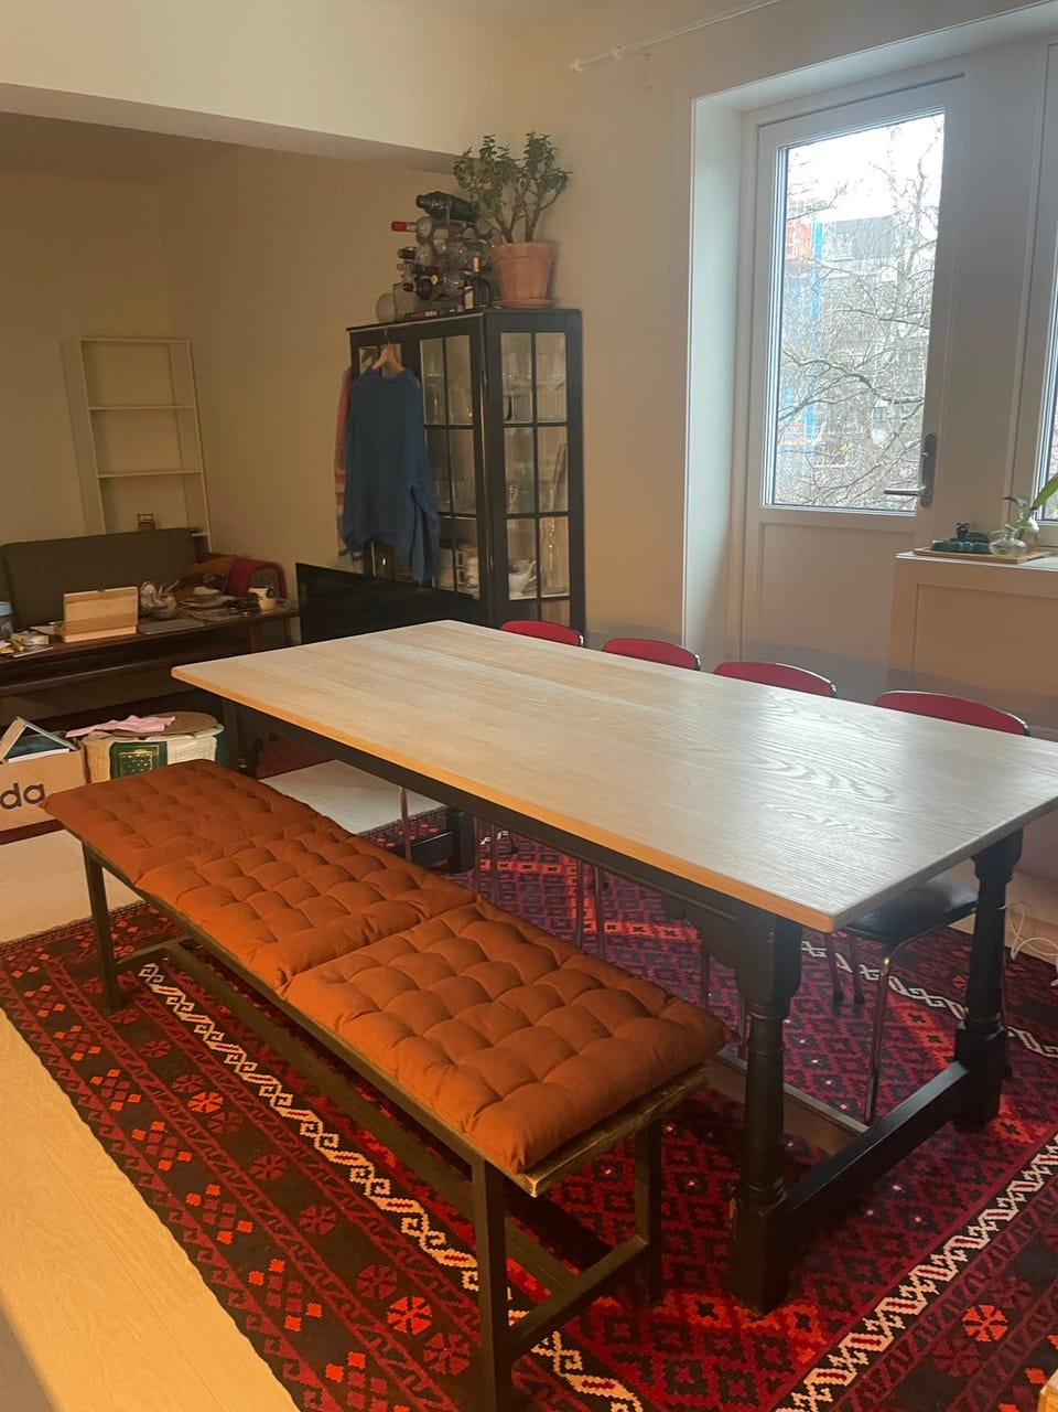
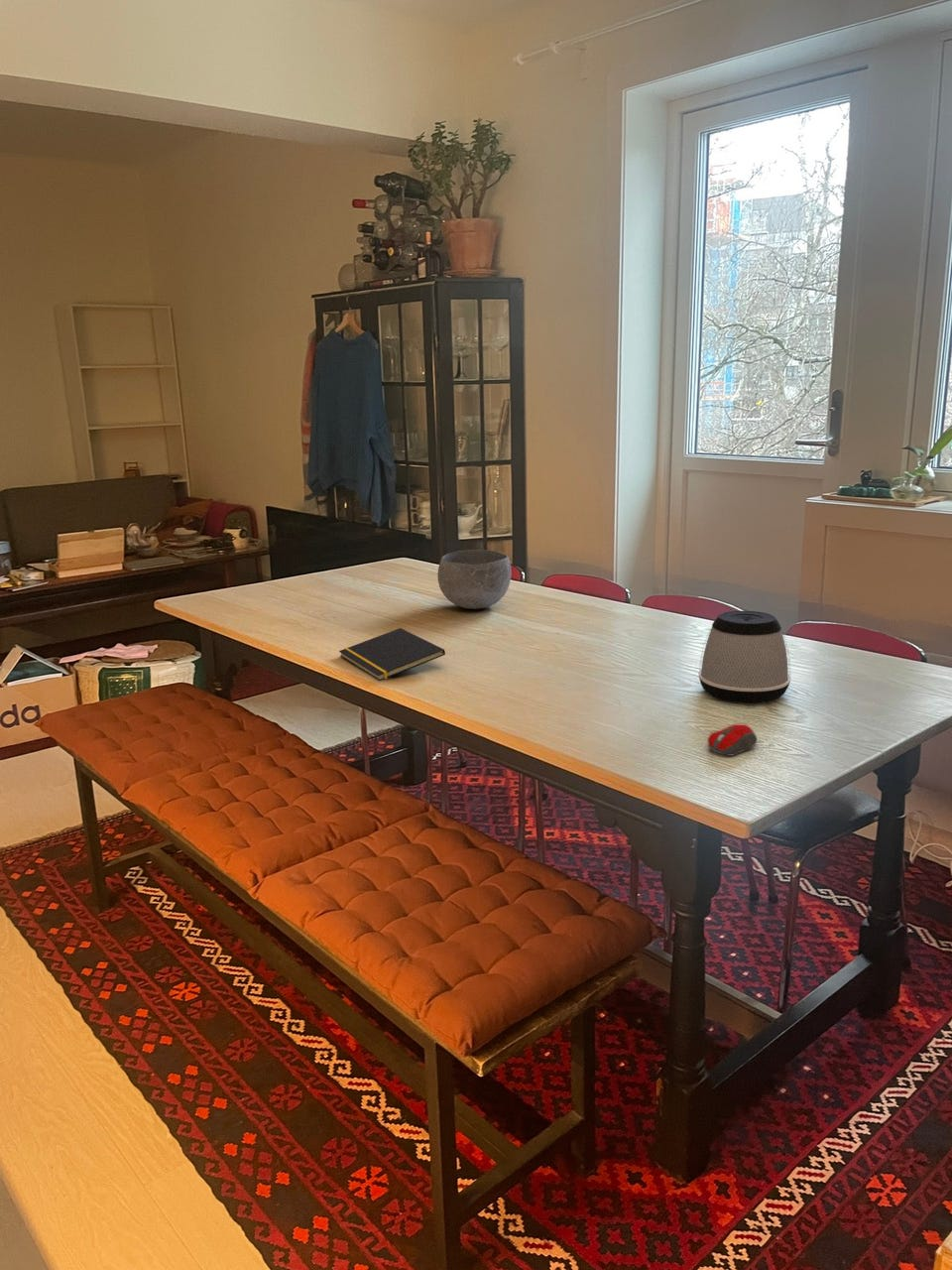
+ computer mouse (733, 737)
+ notepad (390, 653)
+ speaker (745, 655)
+ bowl (474, 580)
